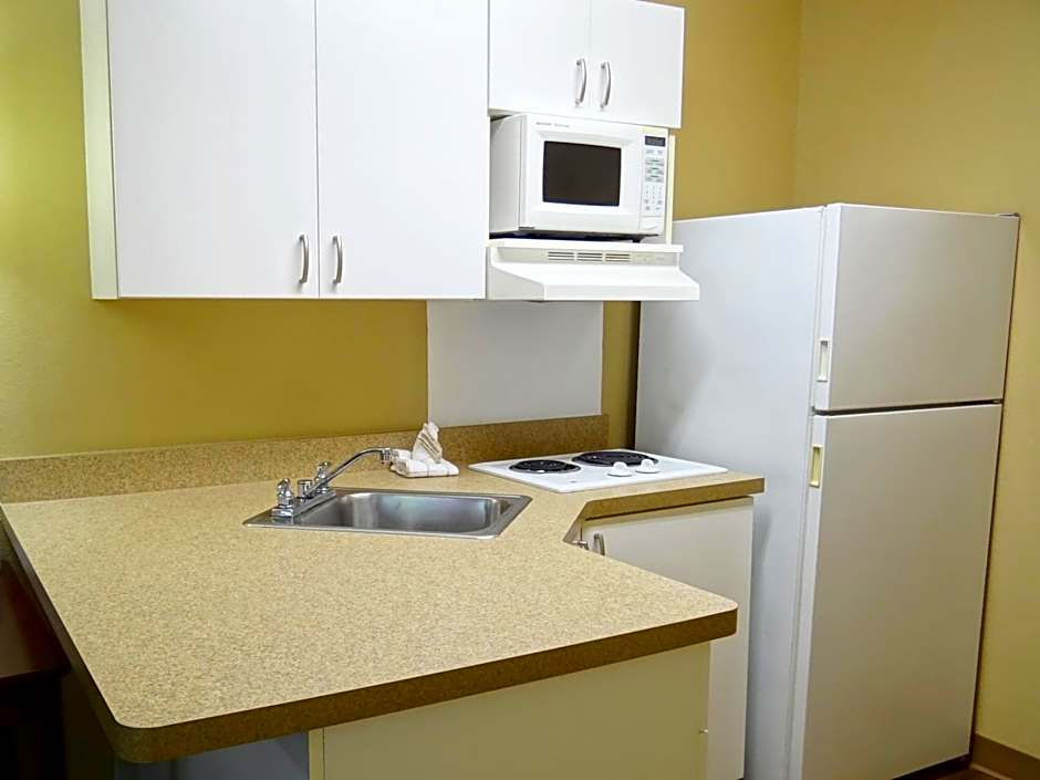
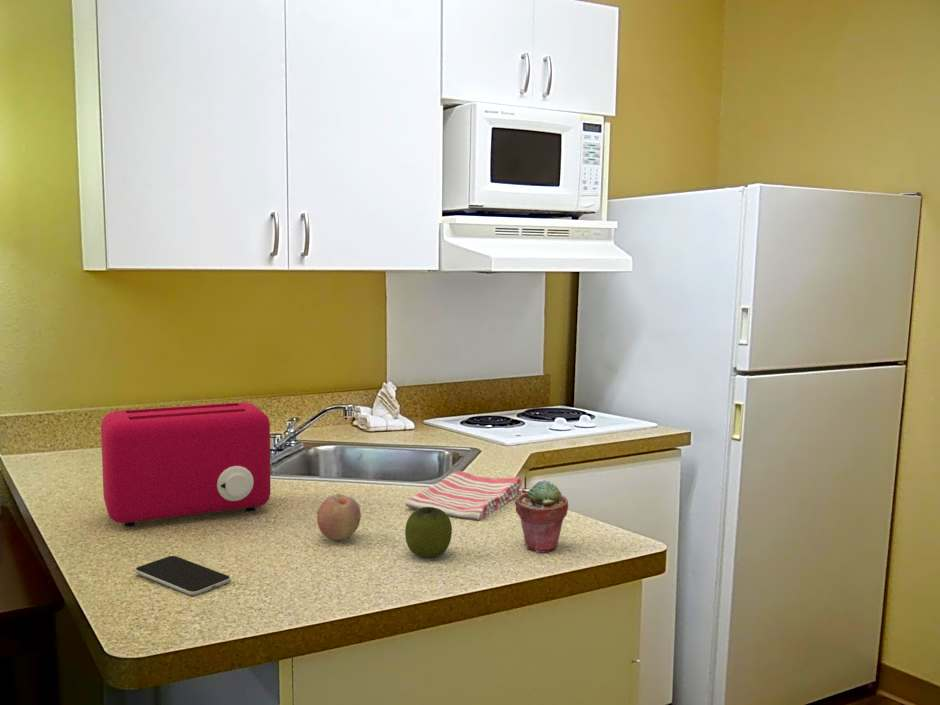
+ apple (427, 530)
+ potted succulent (541, 513)
+ fruit (338, 517)
+ toaster (188, 462)
+ dish towel (465, 492)
+ smartphone (182, 574)
